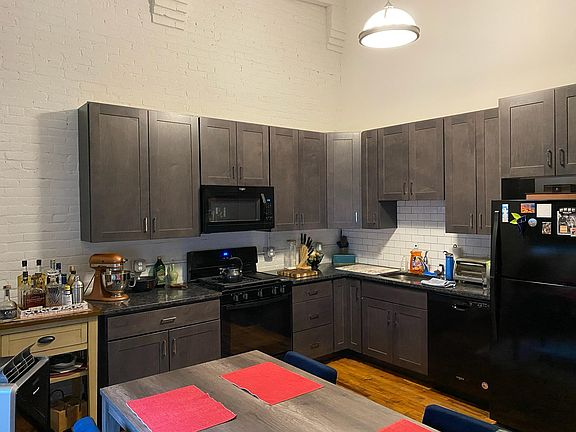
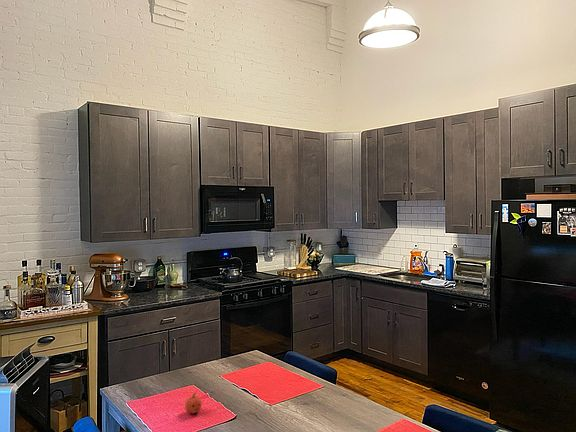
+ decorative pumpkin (193, 402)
